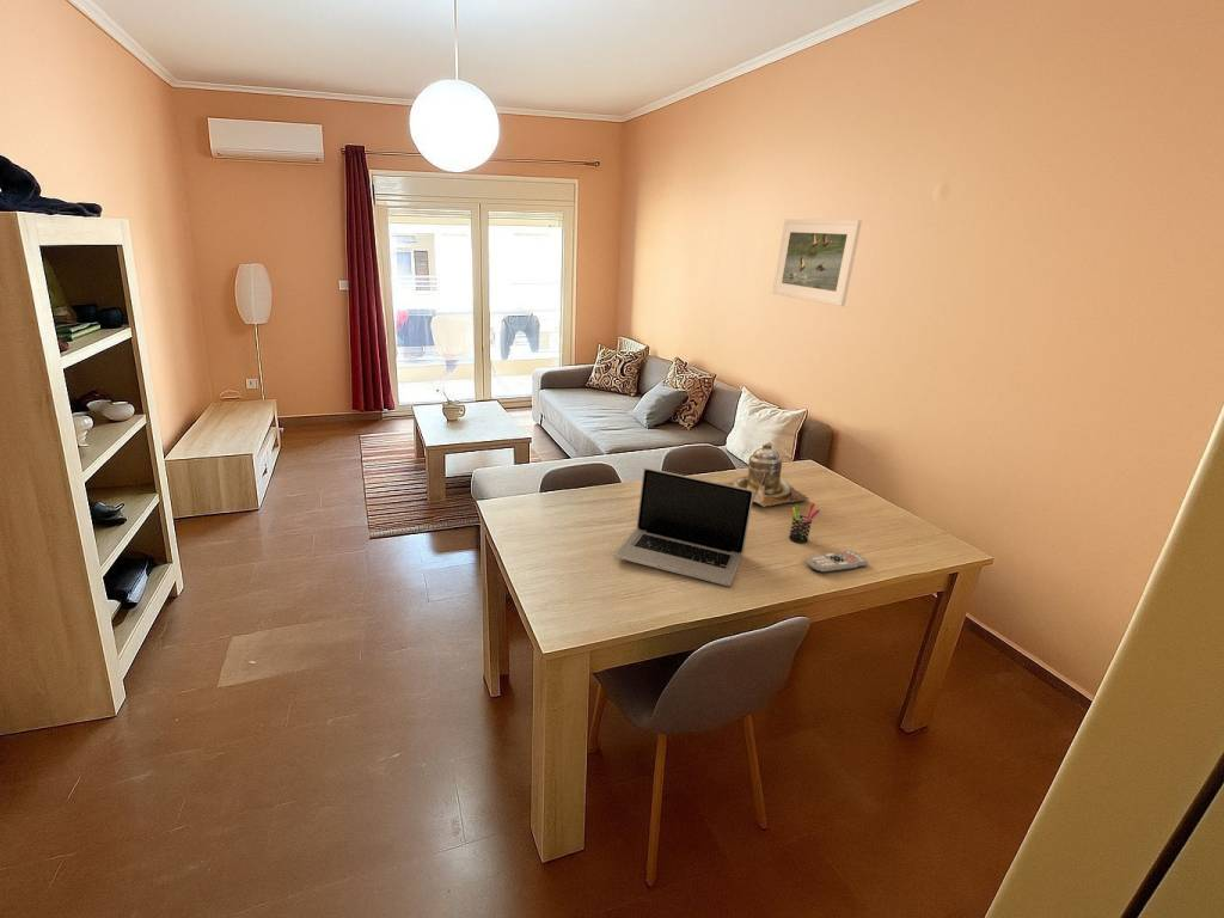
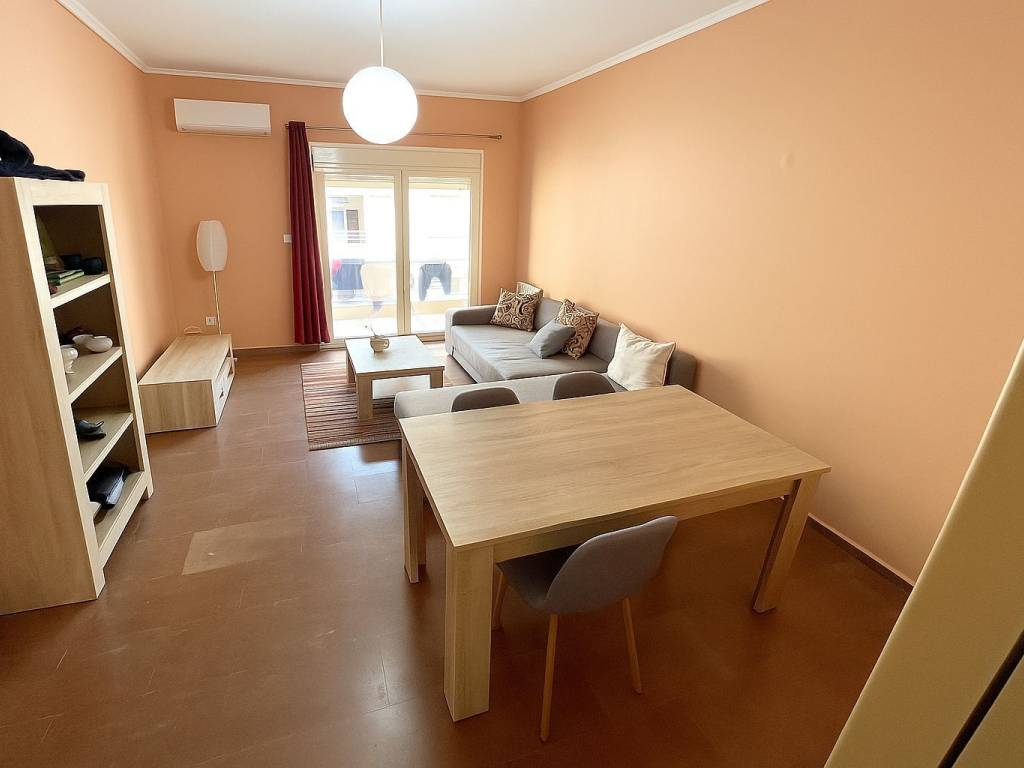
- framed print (813, 259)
- remote control (836, 562)
- laptop (684, 524)
- pen holder (801, 520)
- teapot (766, 467)
